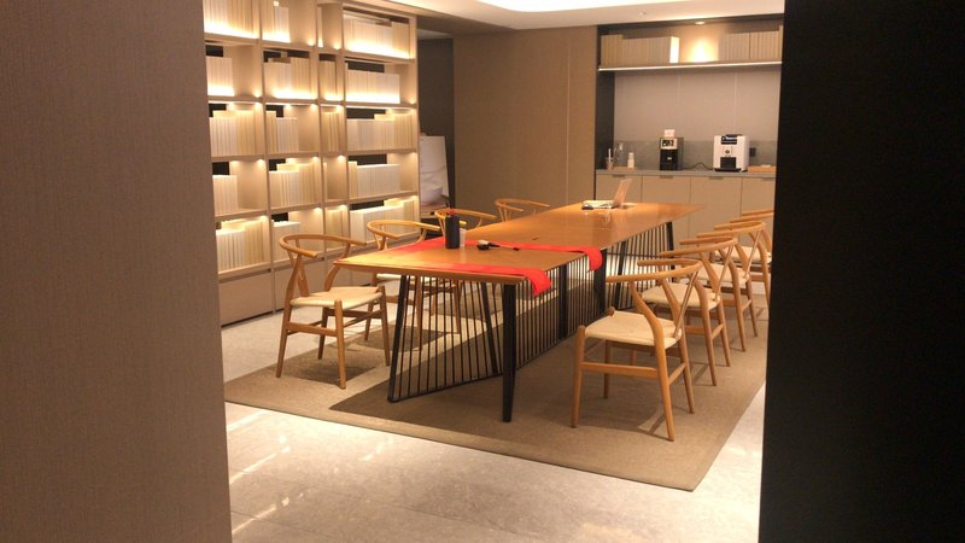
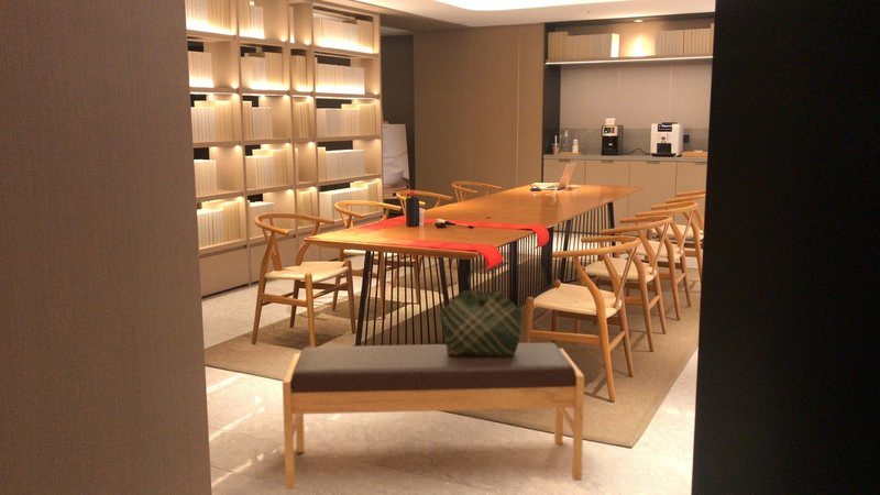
+ bench (432, 410)
+ tote bag (481, 310)
